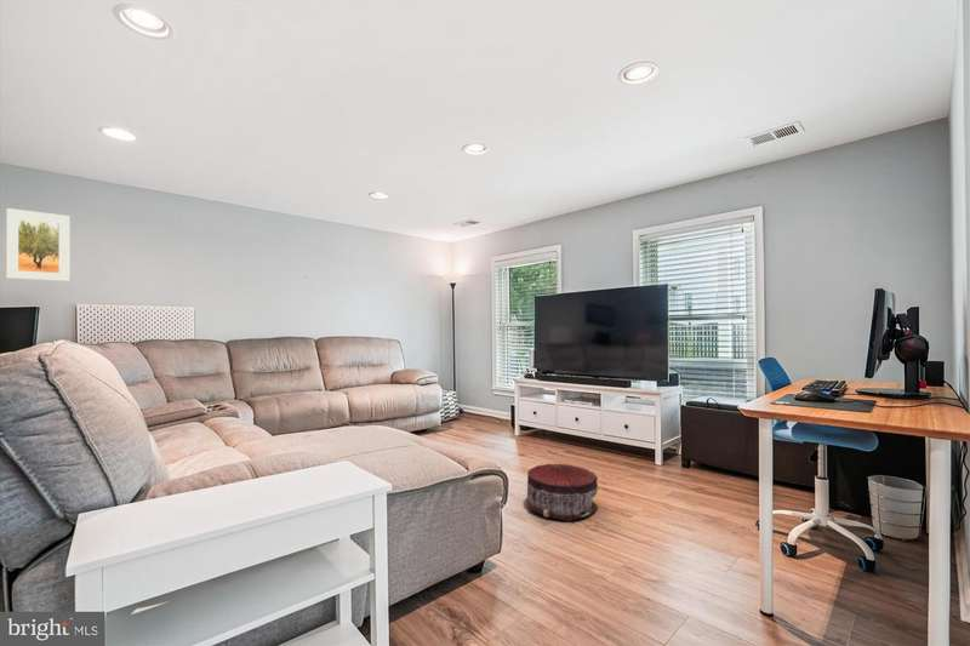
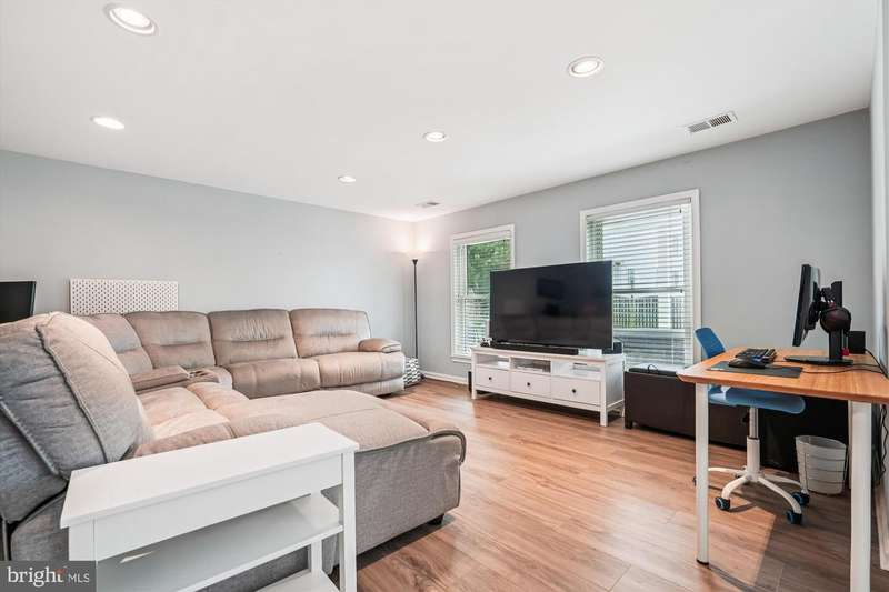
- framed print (39, 246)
- pouf (561, 487)
